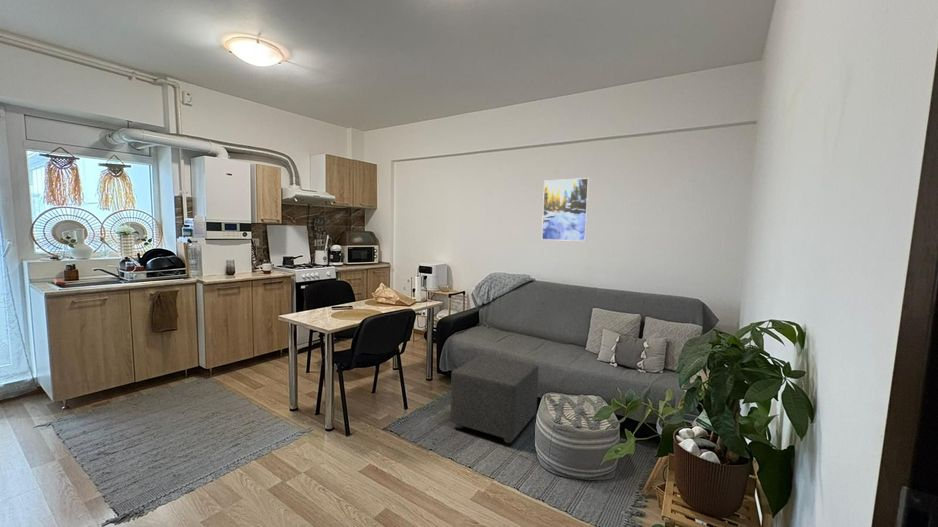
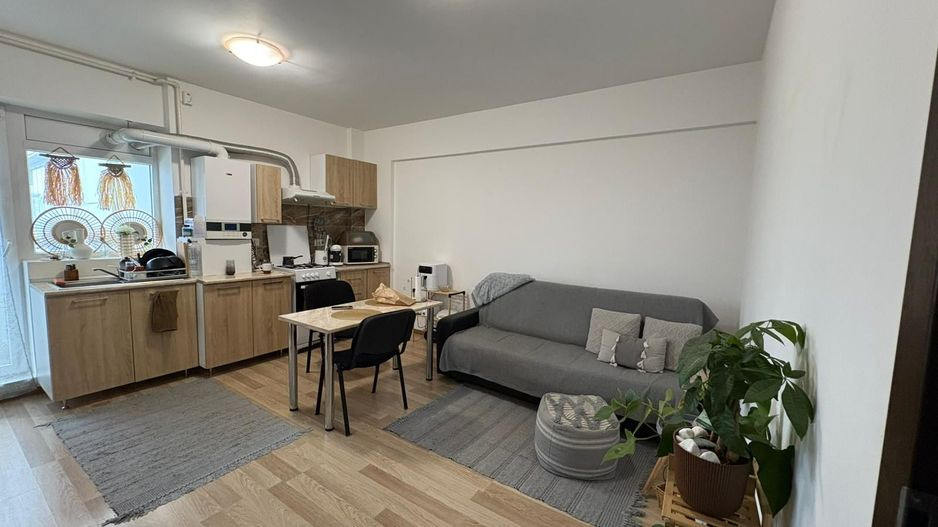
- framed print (564, 210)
- ottoman (495, 395)
